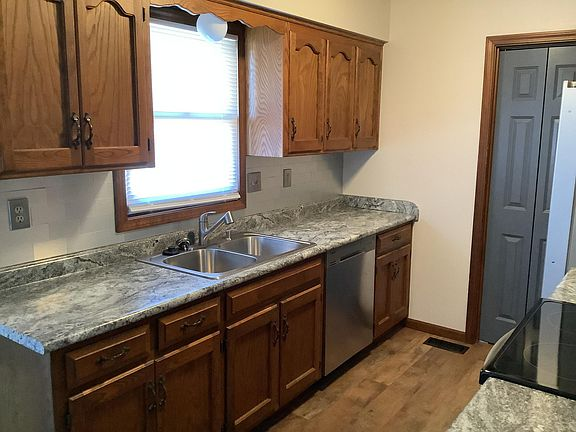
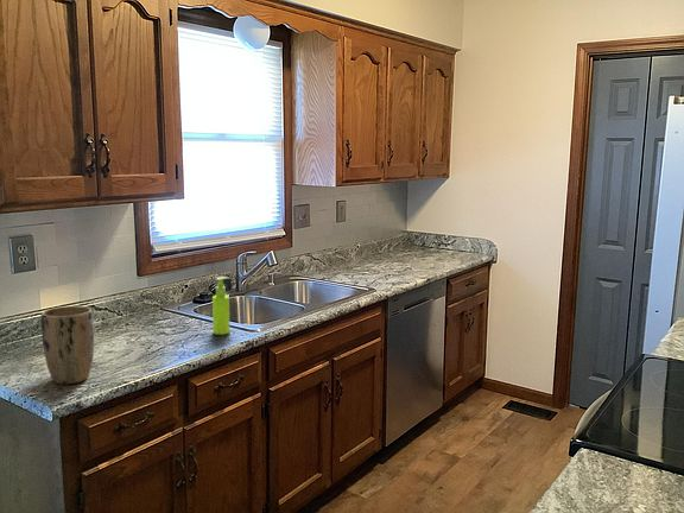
+ soap dispenser (222, 304)
+ plant pot (68, 344)
